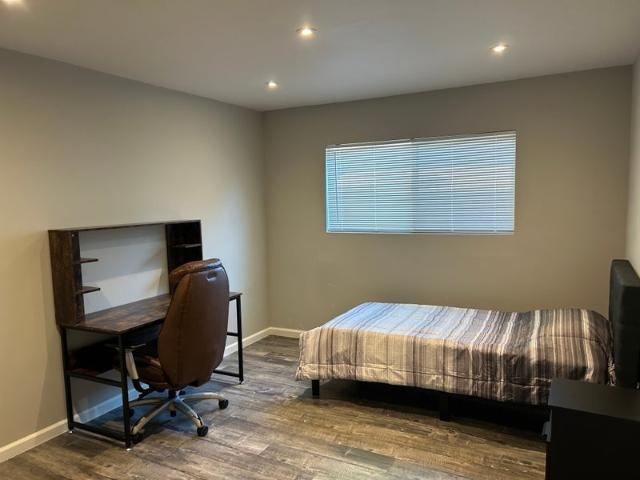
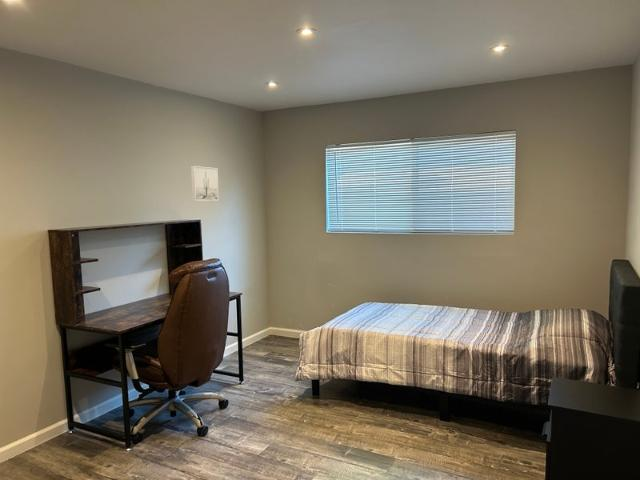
+ wall art (205, 184)
